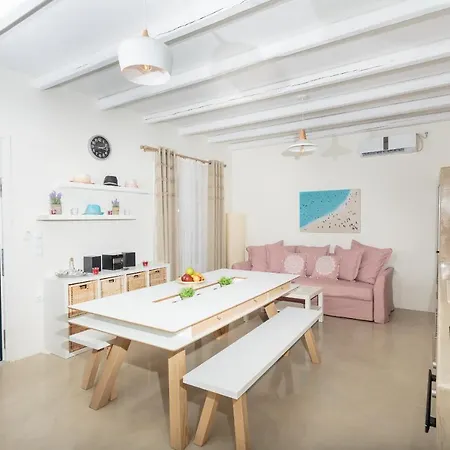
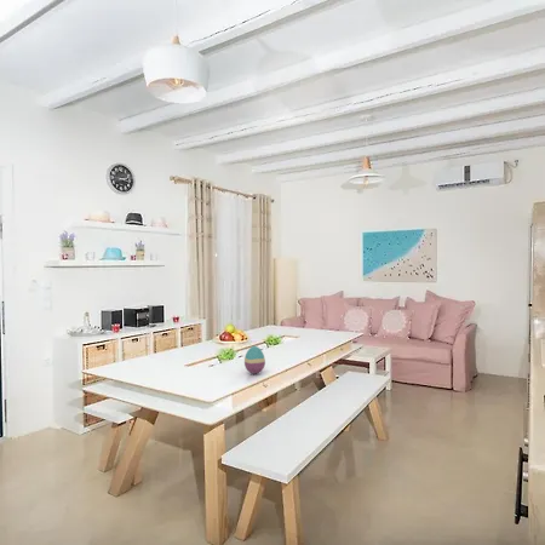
+ decorative egg (254, 360)
